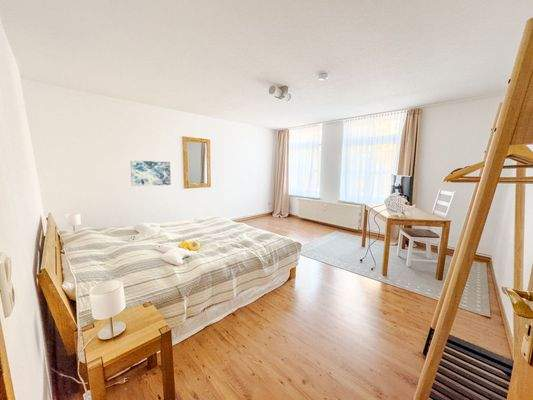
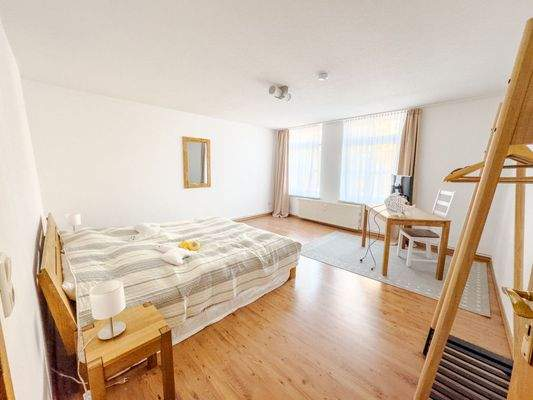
- wall art (151, 173)
